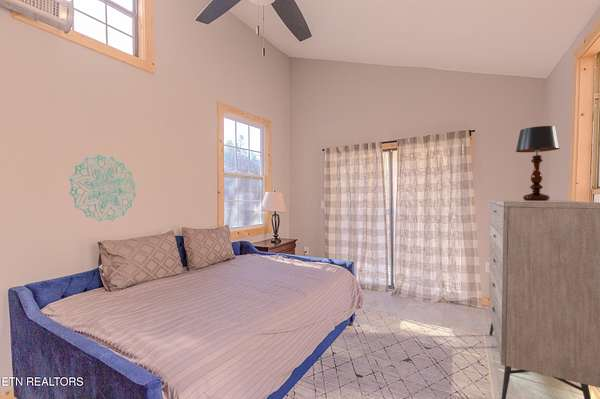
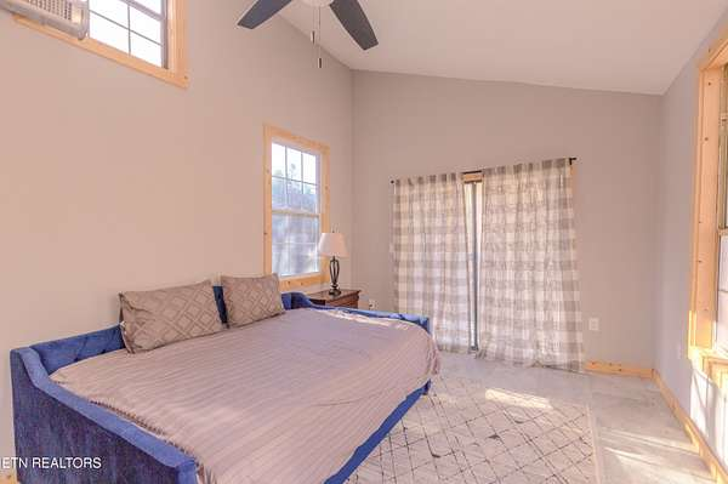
- table lamp (536, 164)
- dresser (531, 285)
- wall decoration (105, 188)
